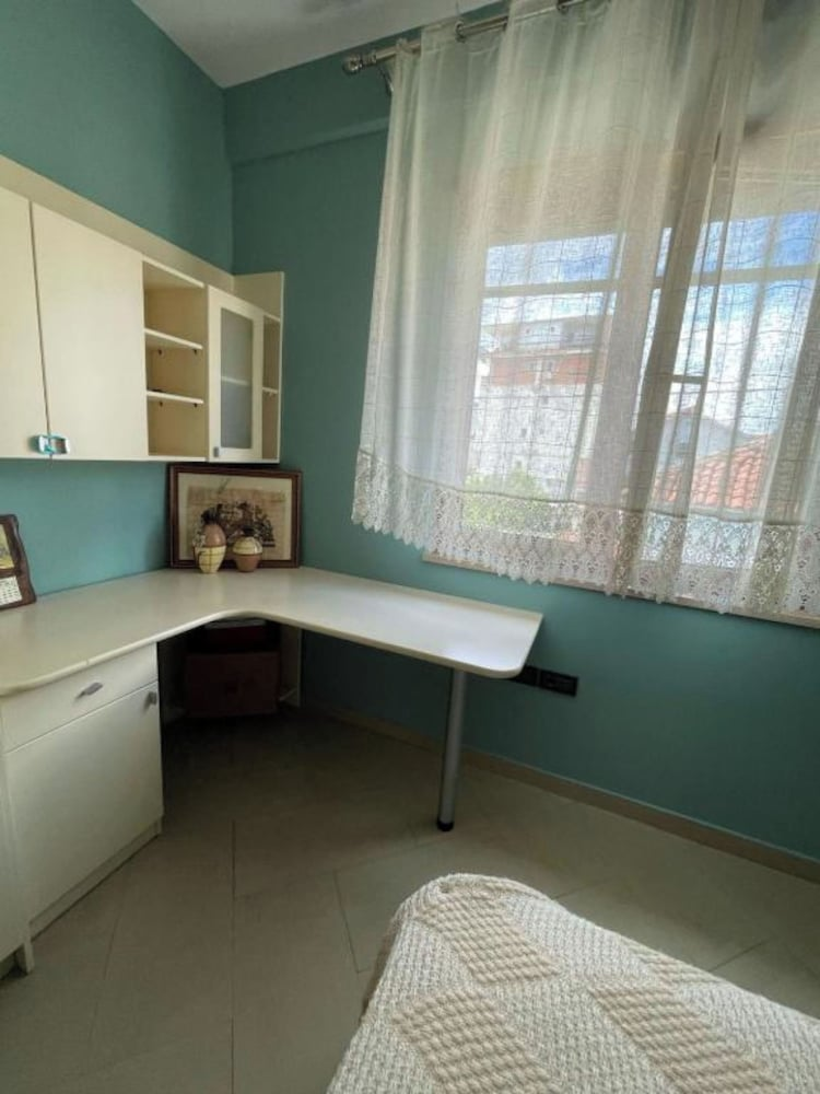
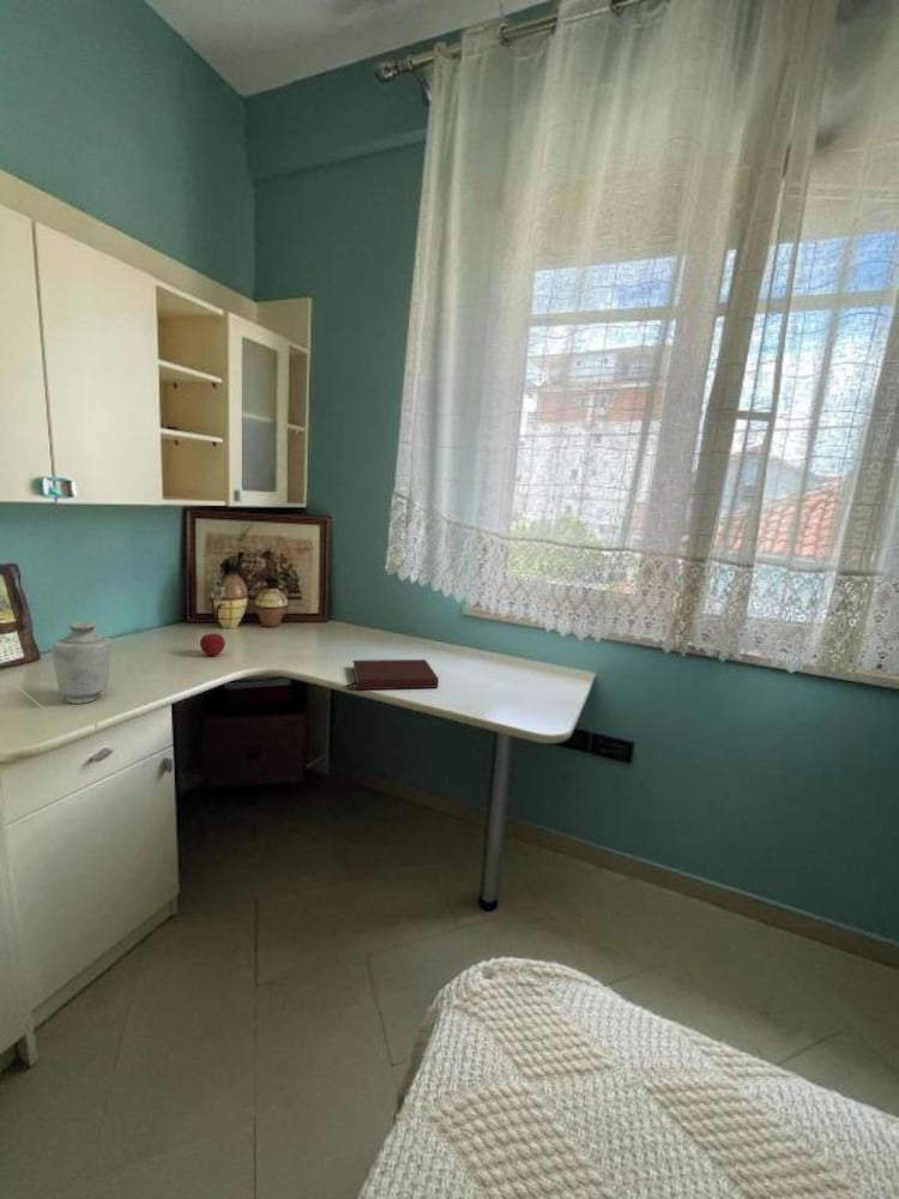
+ notebook (393, 673)
+ apple (212, 644)
+ vase (83, 661)
